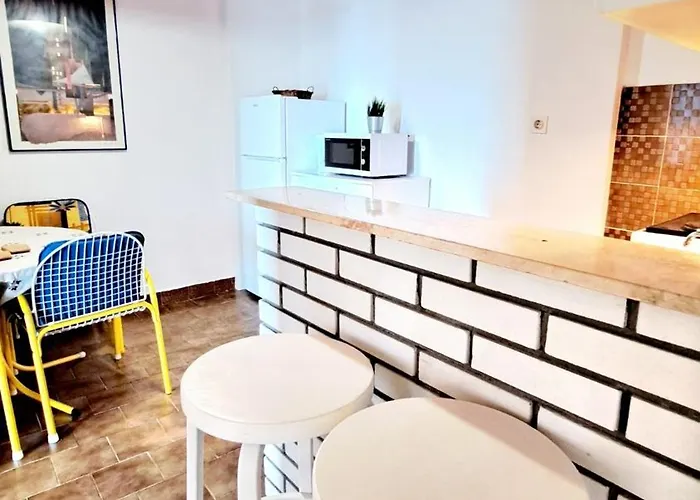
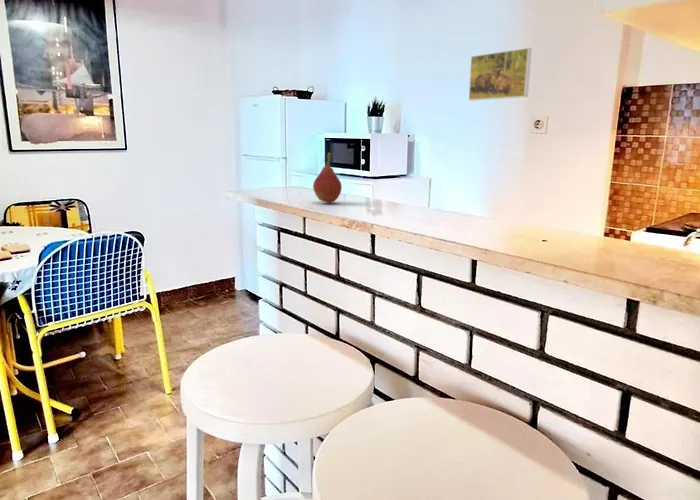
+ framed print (498, 75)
+ fruit (327, 177)
